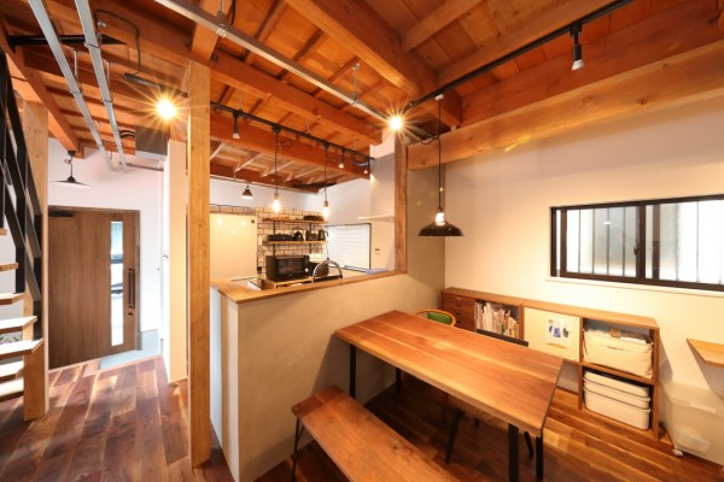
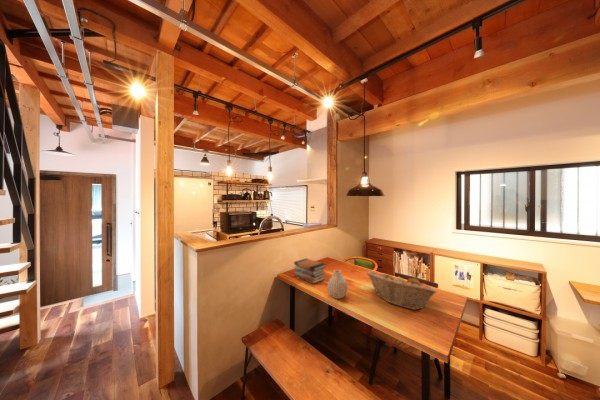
+ book stack (309, 270)
+ vase (337, 283)
+ fruit basket (398, 285)
